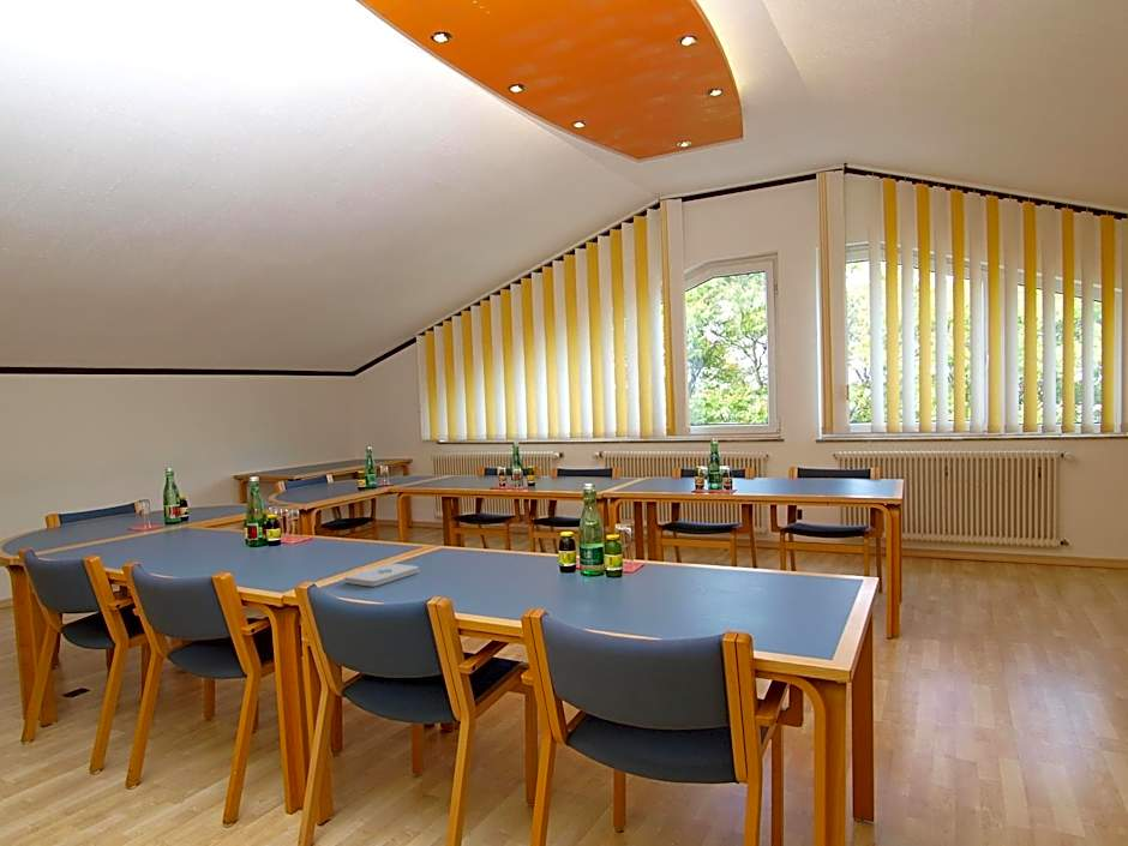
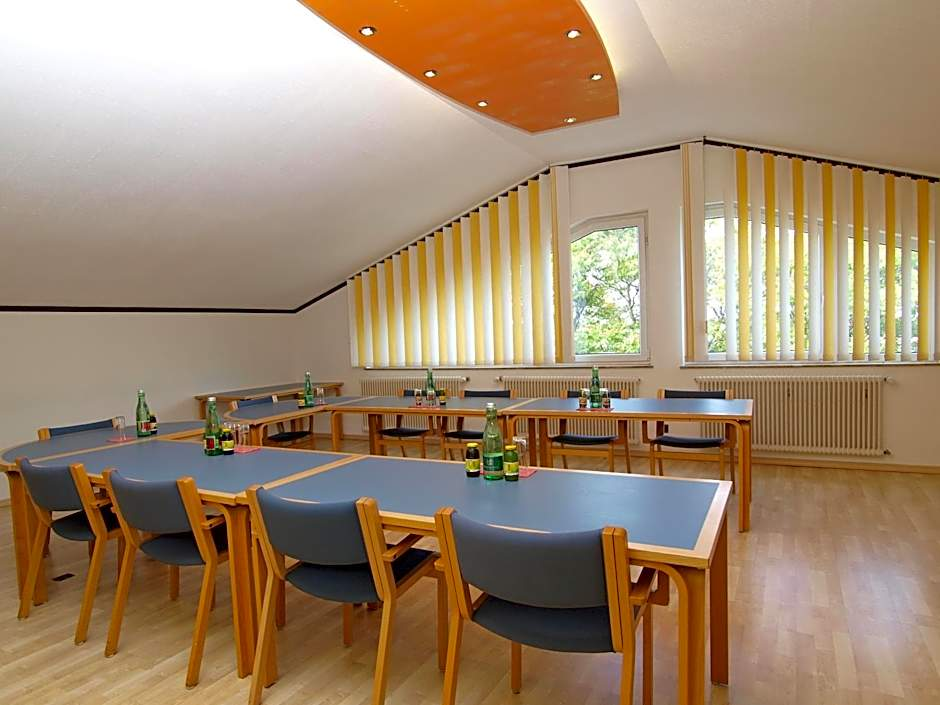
- notepad (383, 574)
